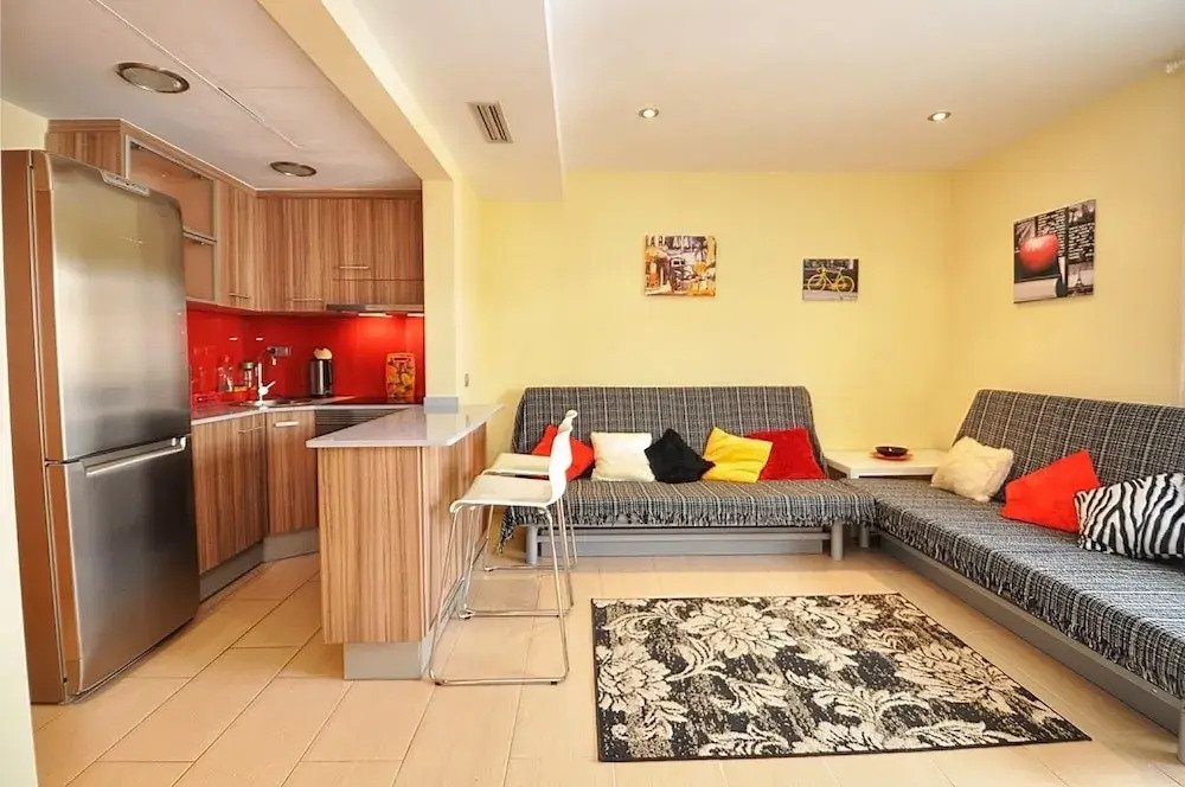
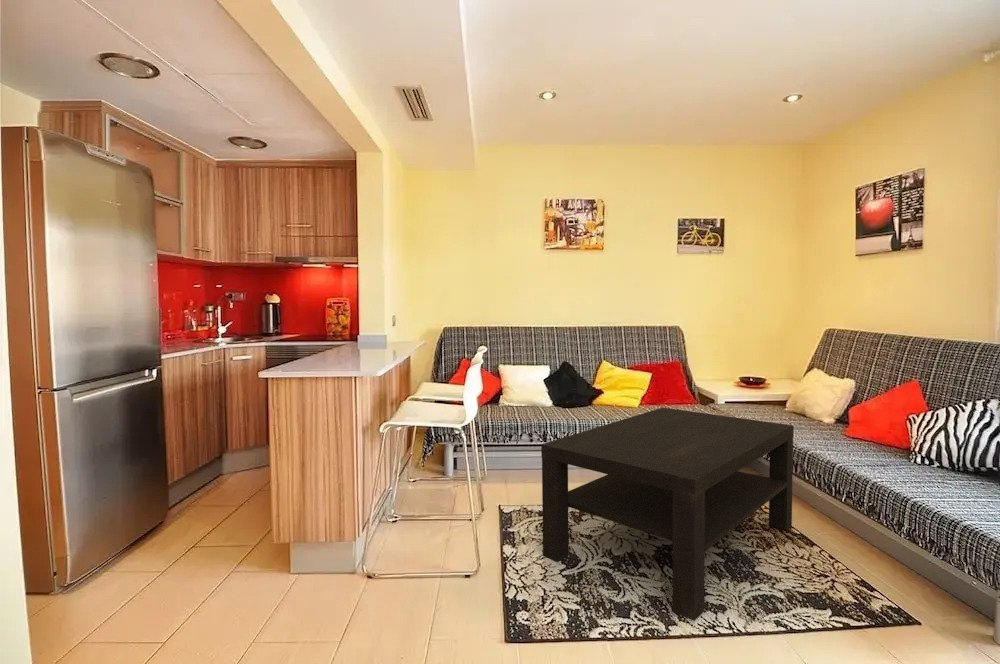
+ coffee table (674, 487)
